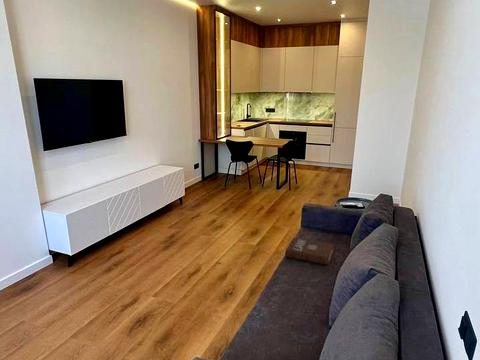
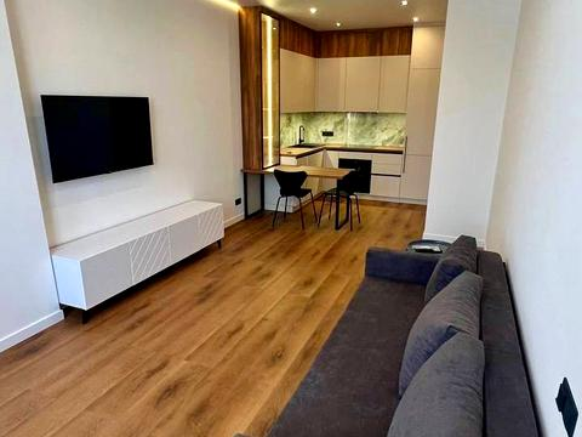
- book (309, 250)
